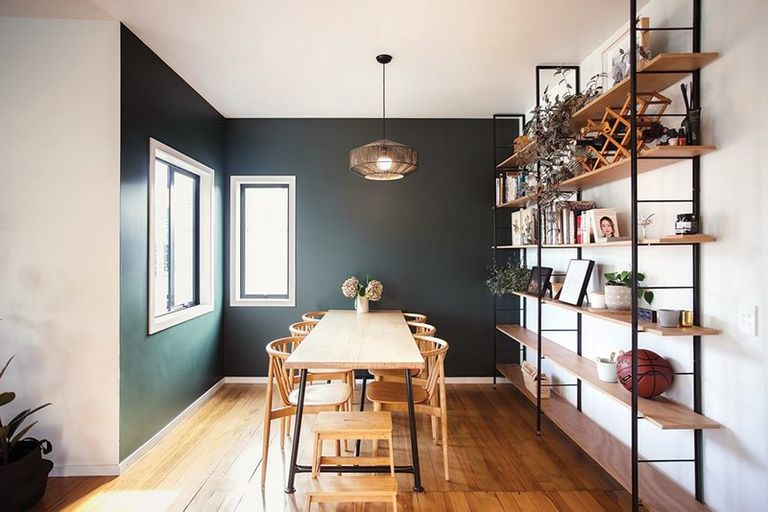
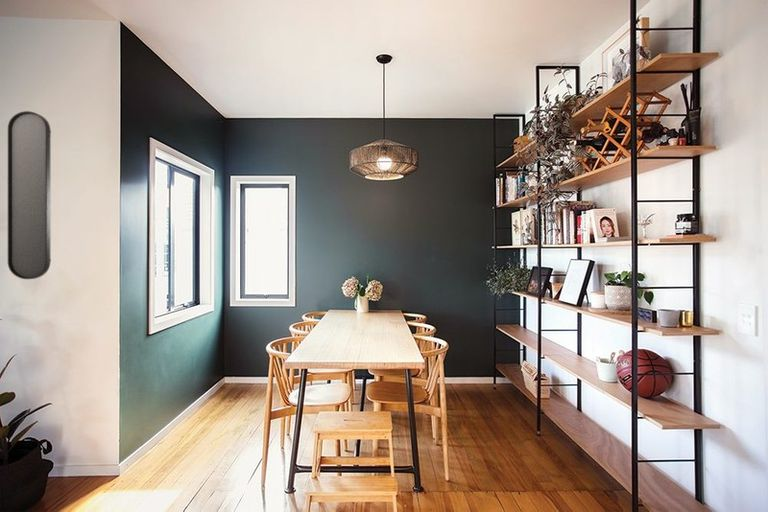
+ home mirror (29, 195)
